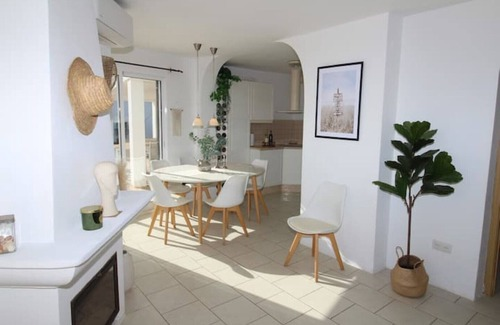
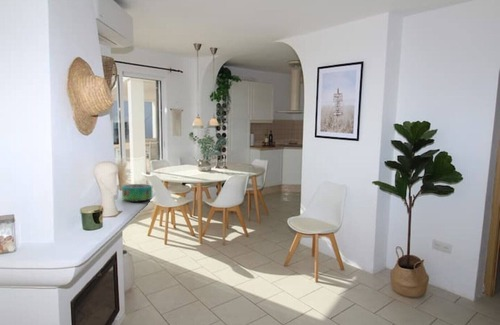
+ decorative bowl (137, 192)
